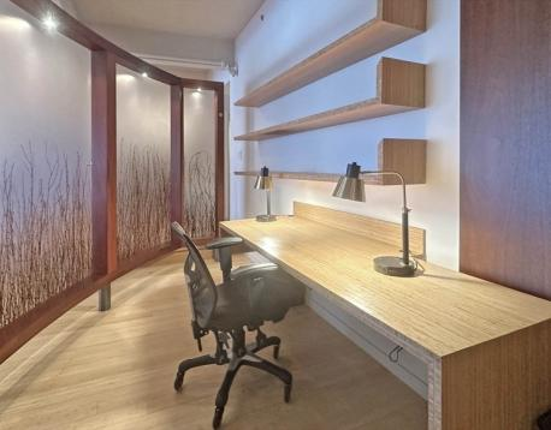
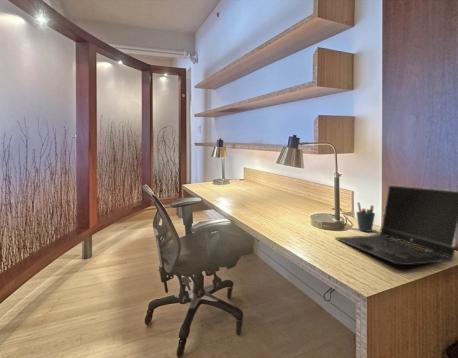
+ pen holder (365, 216)
+ laptop computer (392, 219)
